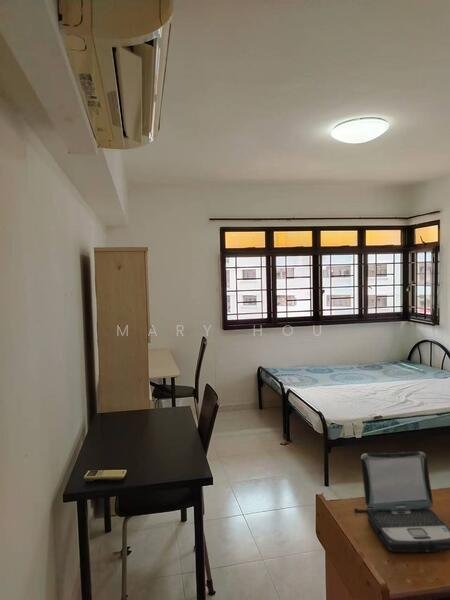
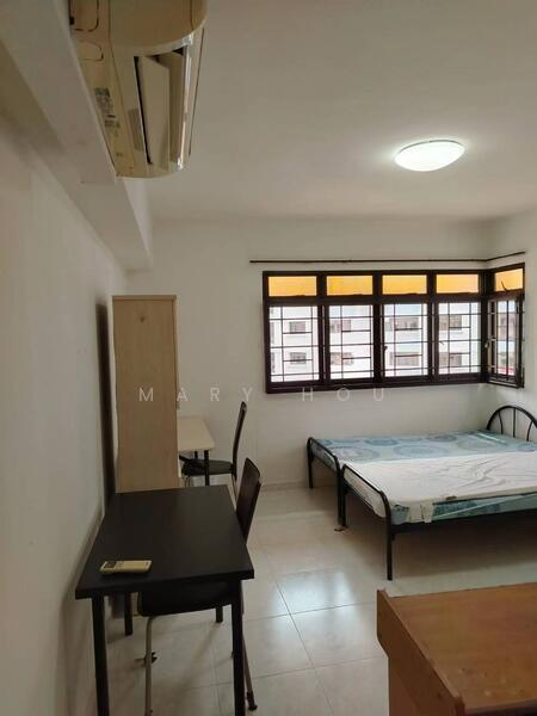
- laptop (405, 496)
